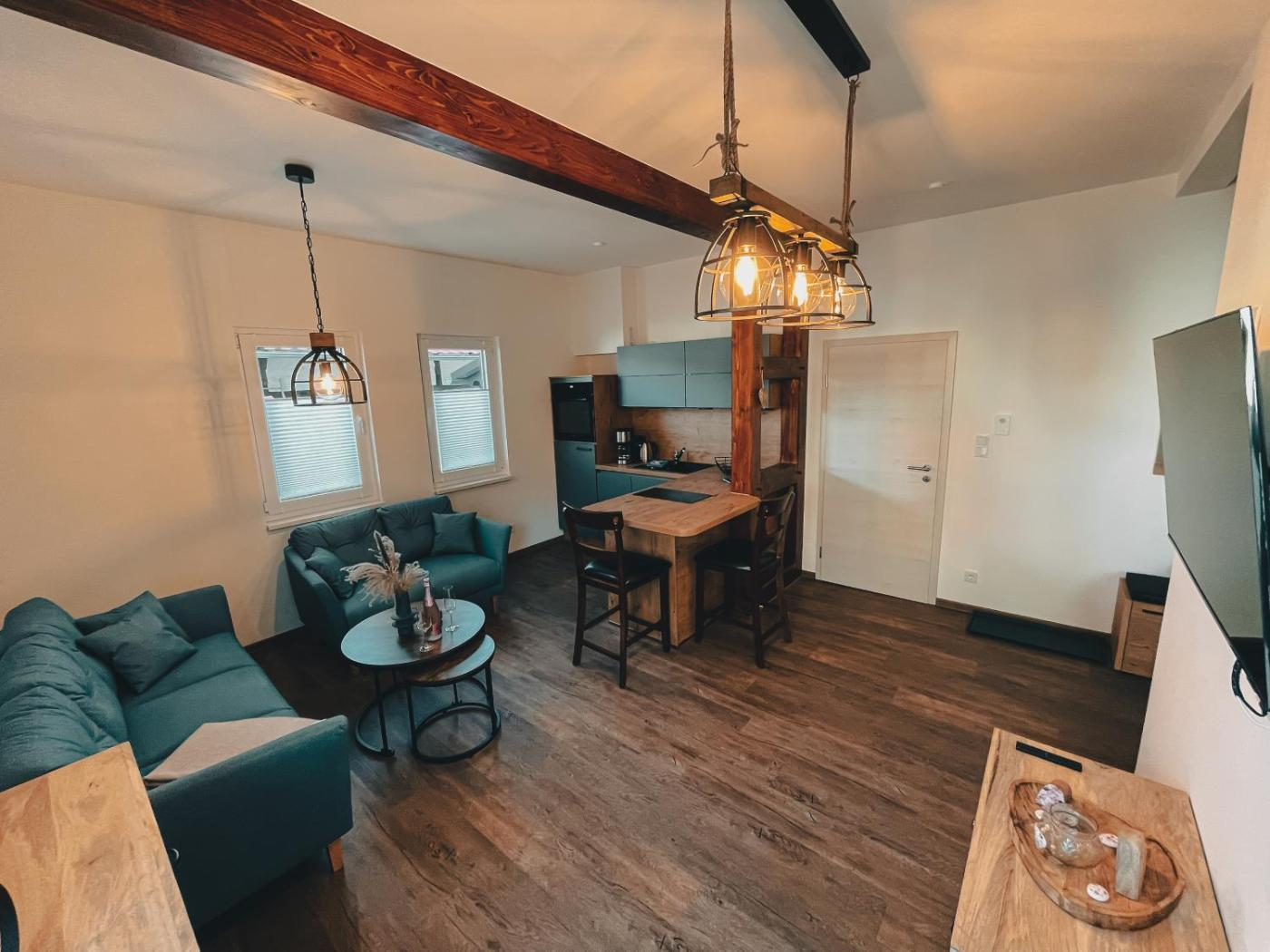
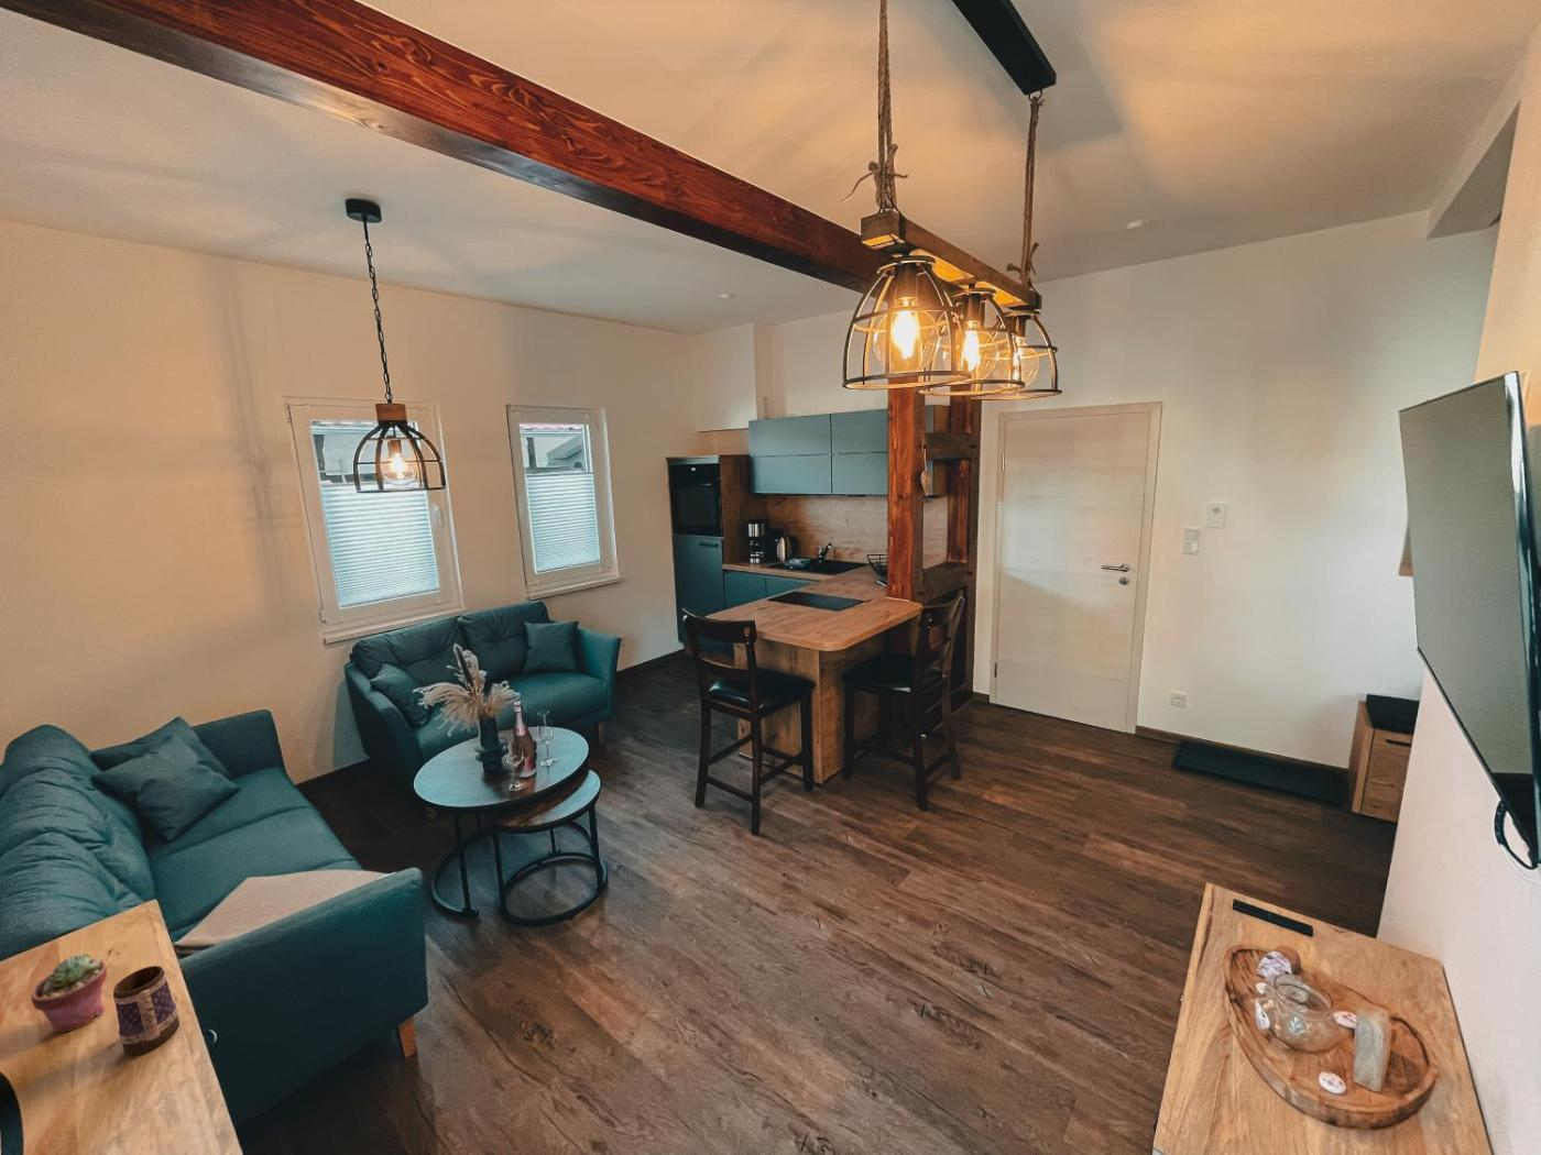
+ potted succulent (72, 990)
+ mug (146, 1012)
